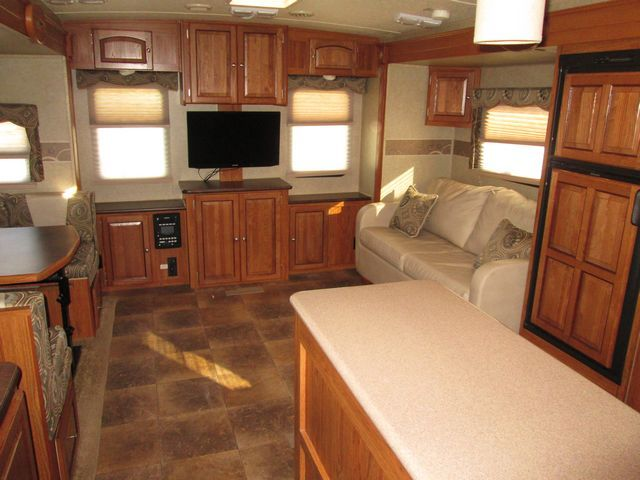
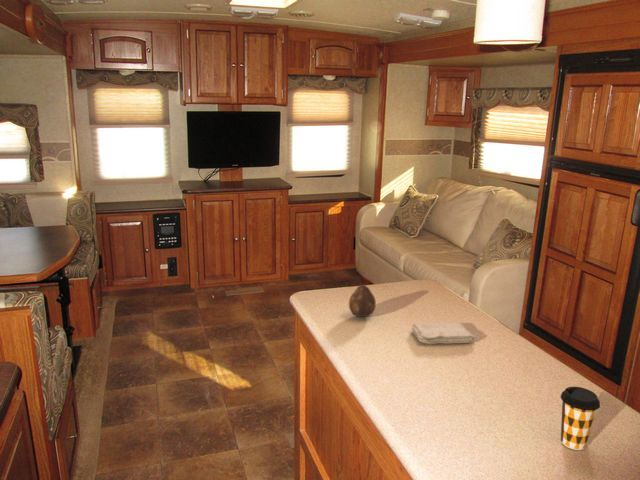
+ fruit (362, 300)
+ coffee cup (577, 418)
+ washcloth (441, 331)
